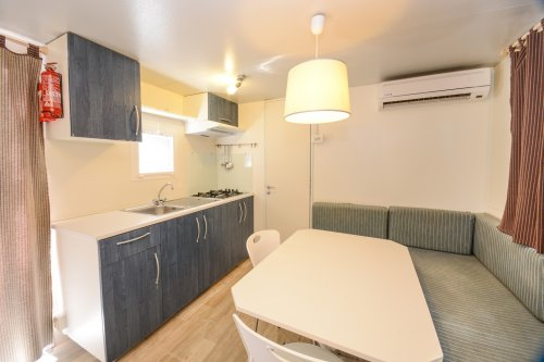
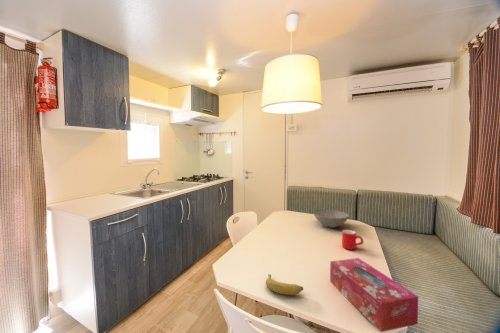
+ mug (352, 240)
+ tissue box (367, 288)
+ bowl (330, 219)
+ banana (283, 284)
